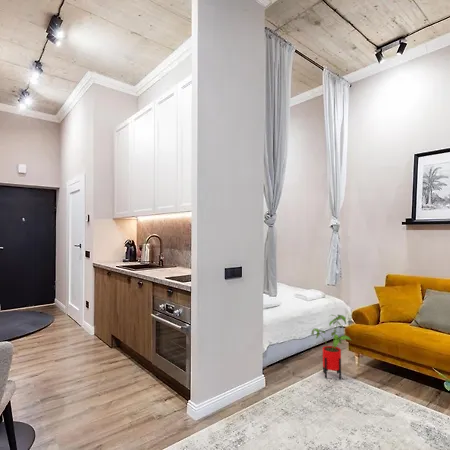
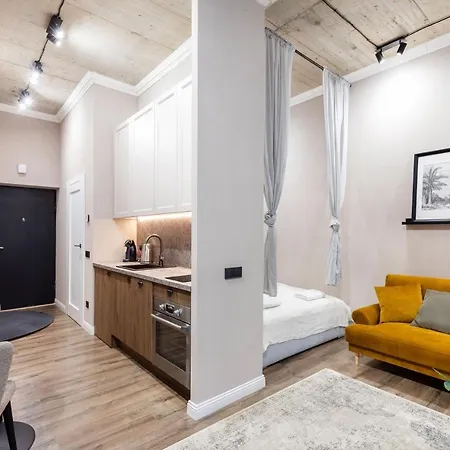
- house plant (334, 345)
